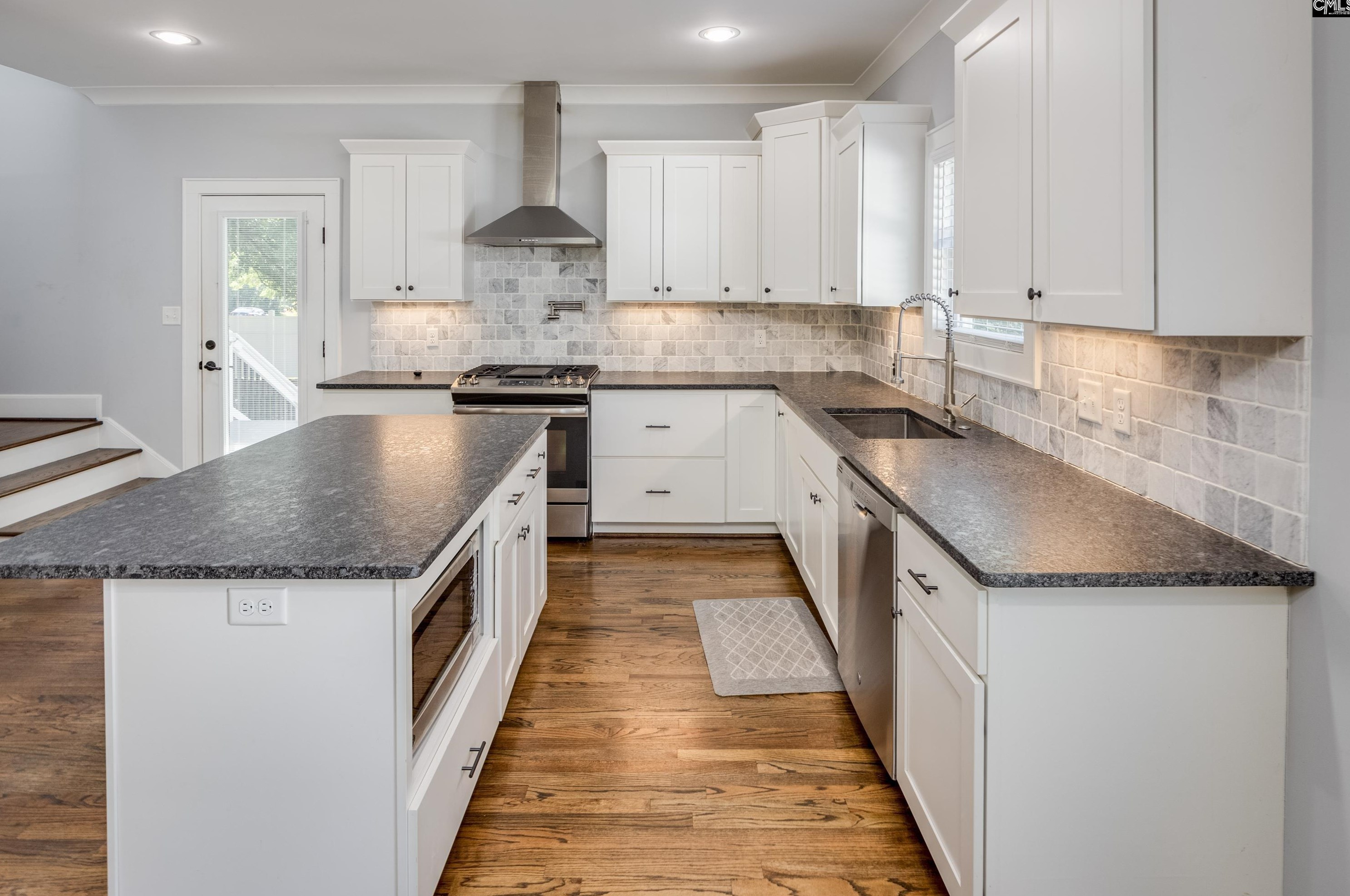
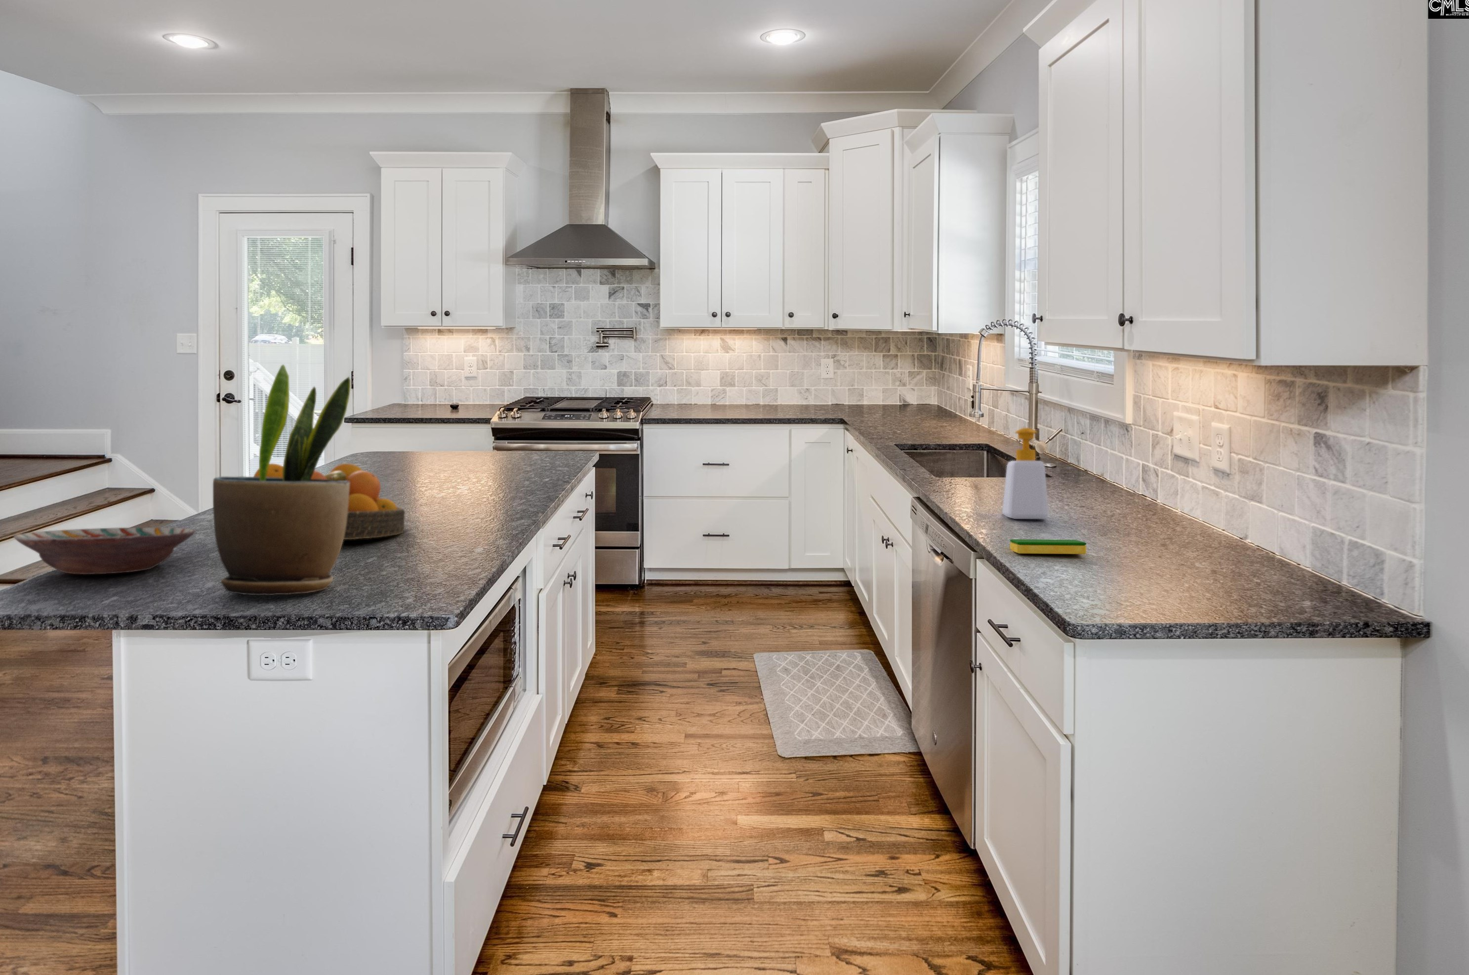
+ soap bottle (1027, 472)
+ decorative bowl (108, 552)
+ potted plant (283, 474)
+ fruit bowl (322, 479)
+ dish sponge (1047, 546)
